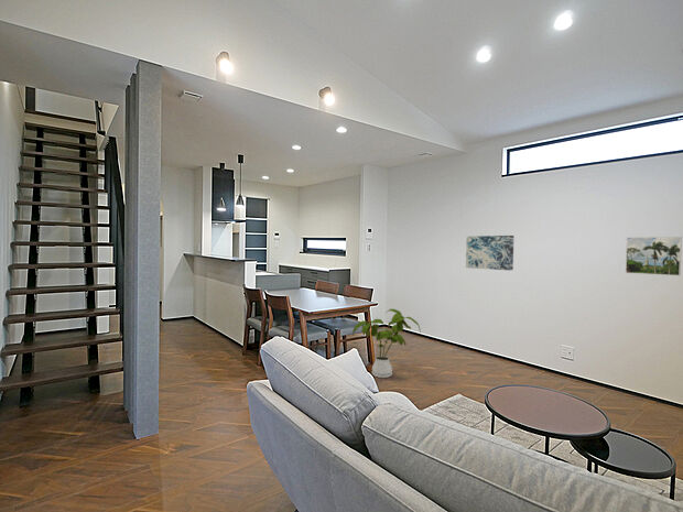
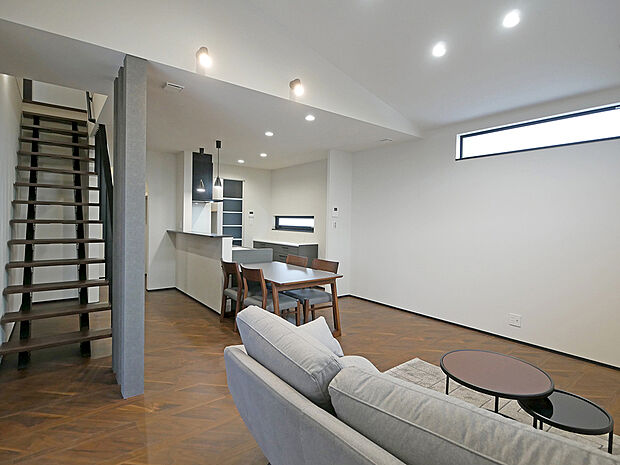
- wall art (488, 252)
- house plant (391, 342)
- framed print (652, 255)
